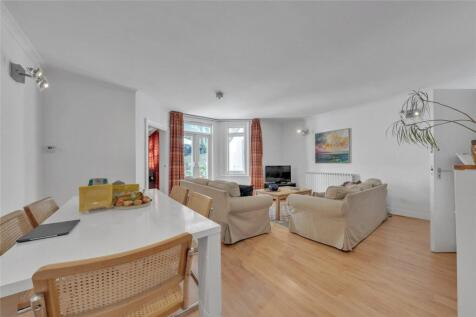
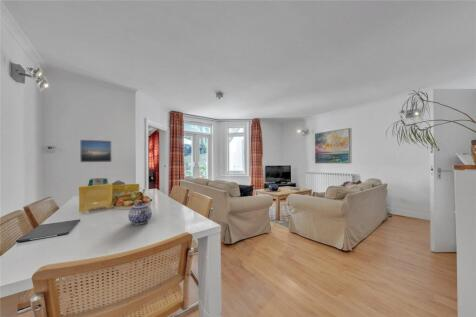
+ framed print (96, 151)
+ teapot (140, 211)
